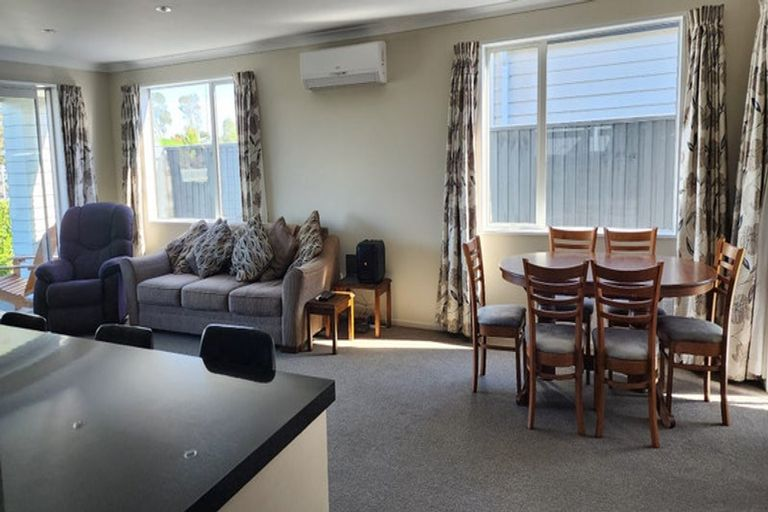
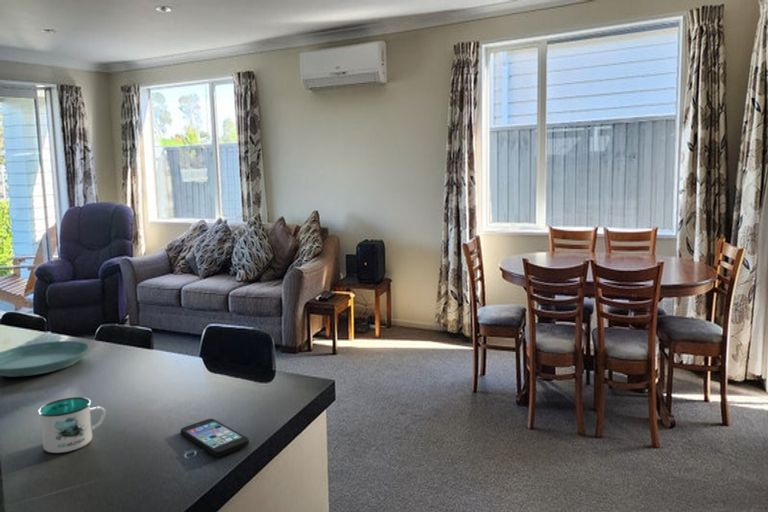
+ mug (73, 423)
+ saucer (38, 359)
+ smartphone (214, 436)
